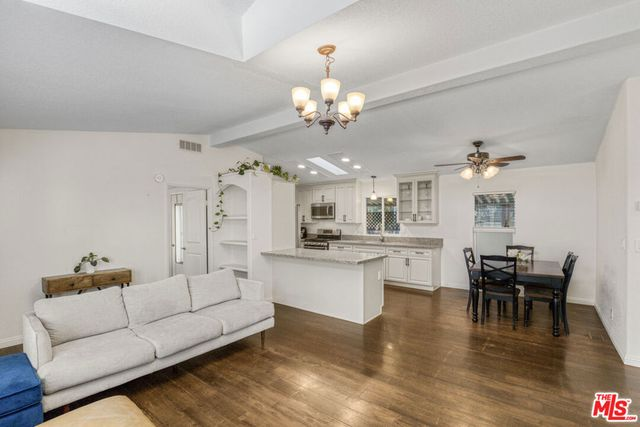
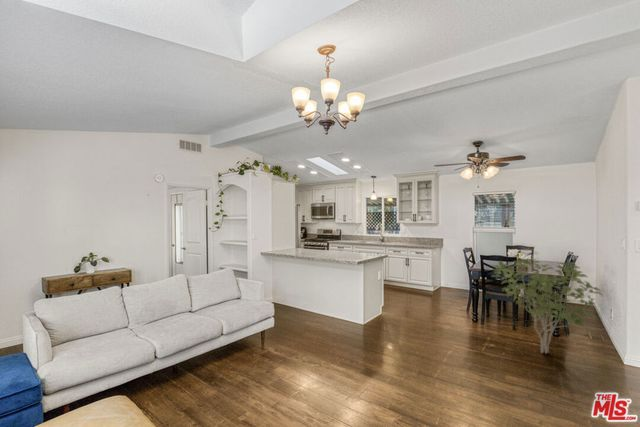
+ shrub (541, 305)
